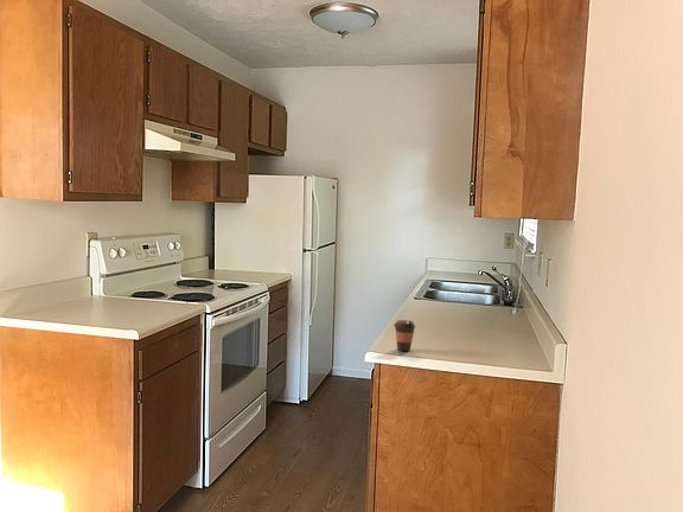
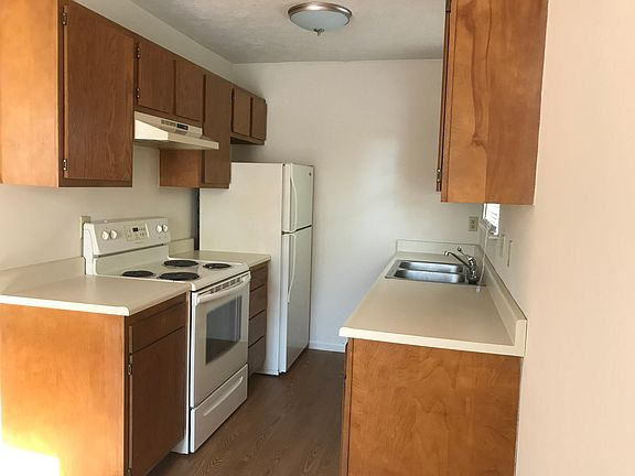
- coffee cup (404, 335)
